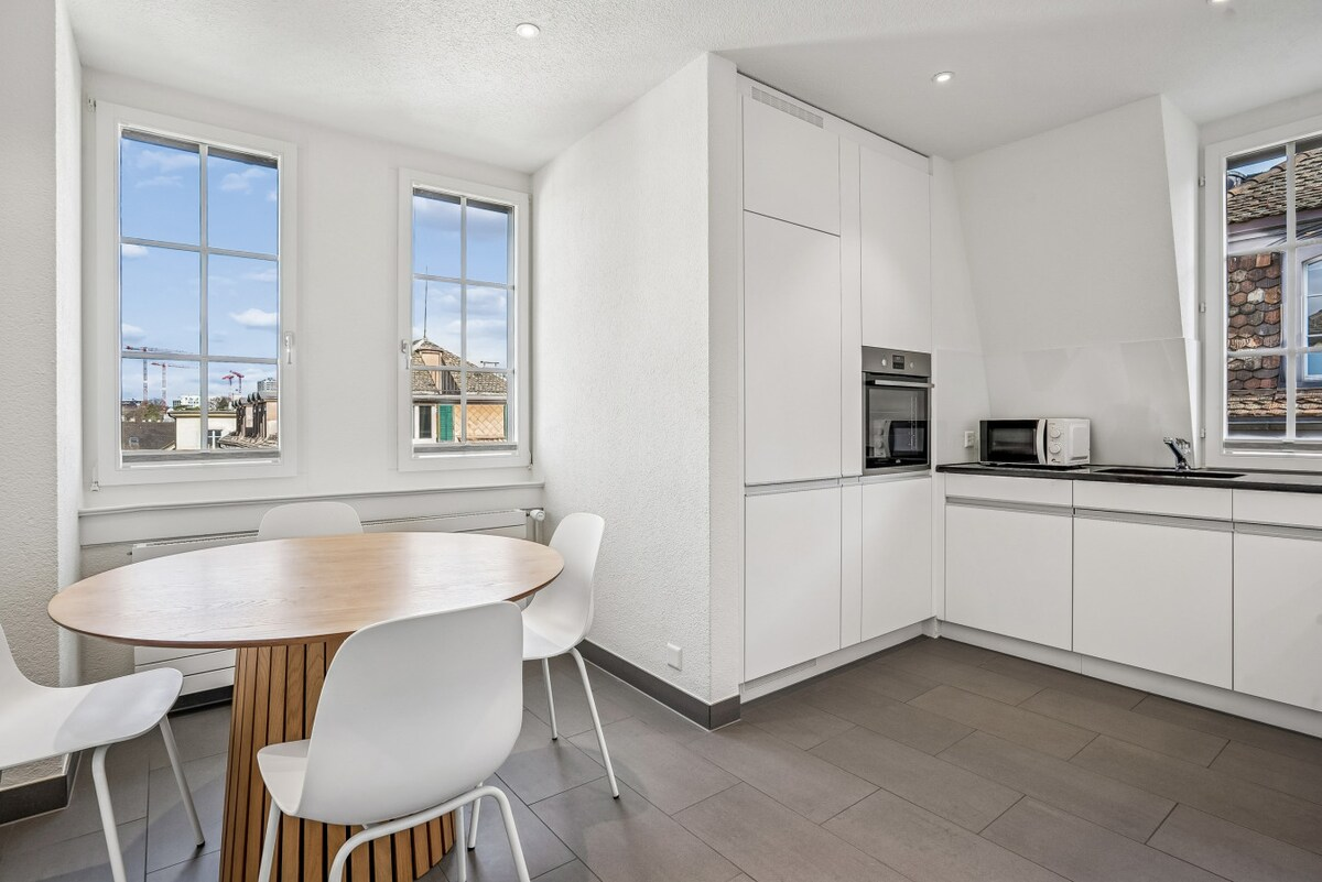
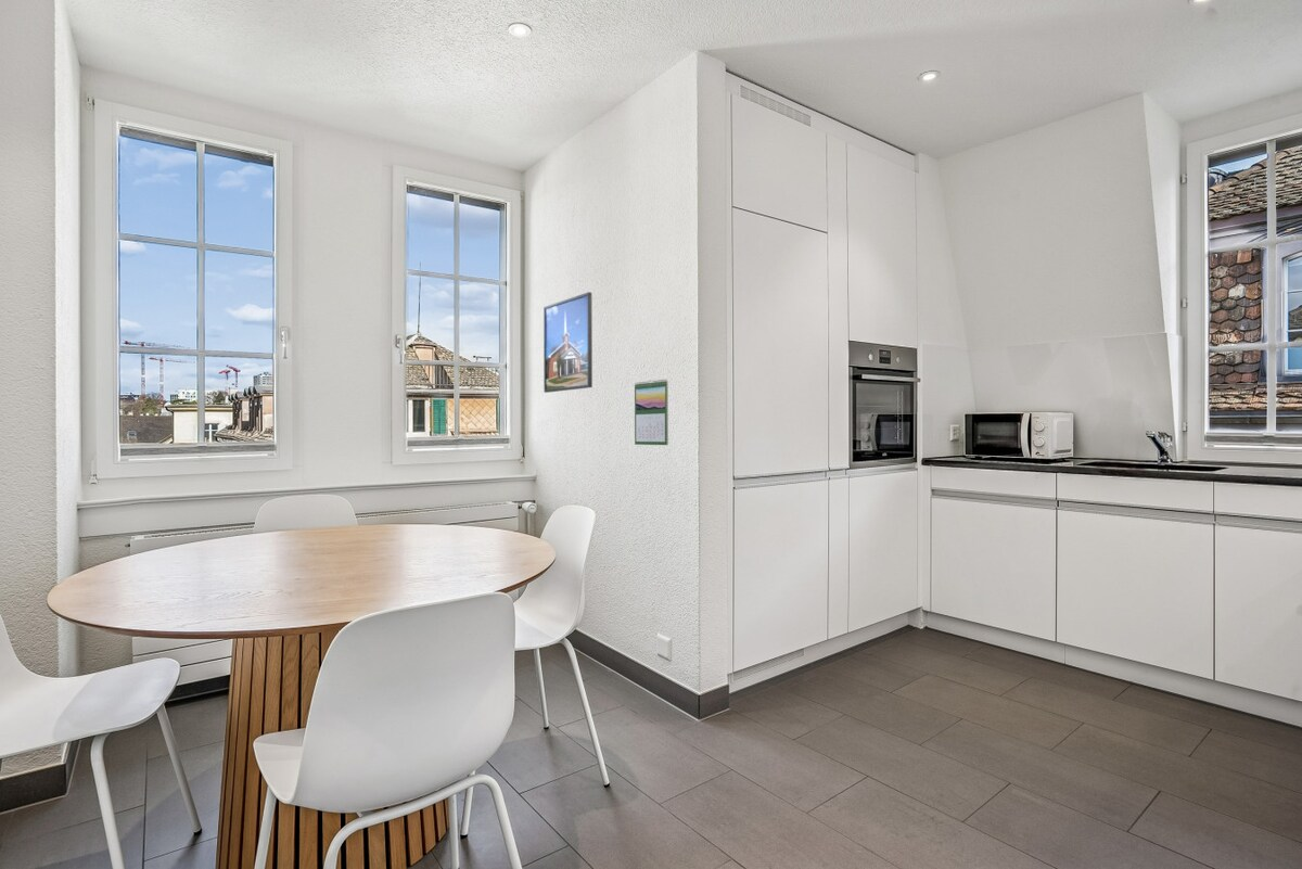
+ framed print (566, 345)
+ calendar (650, 412)
